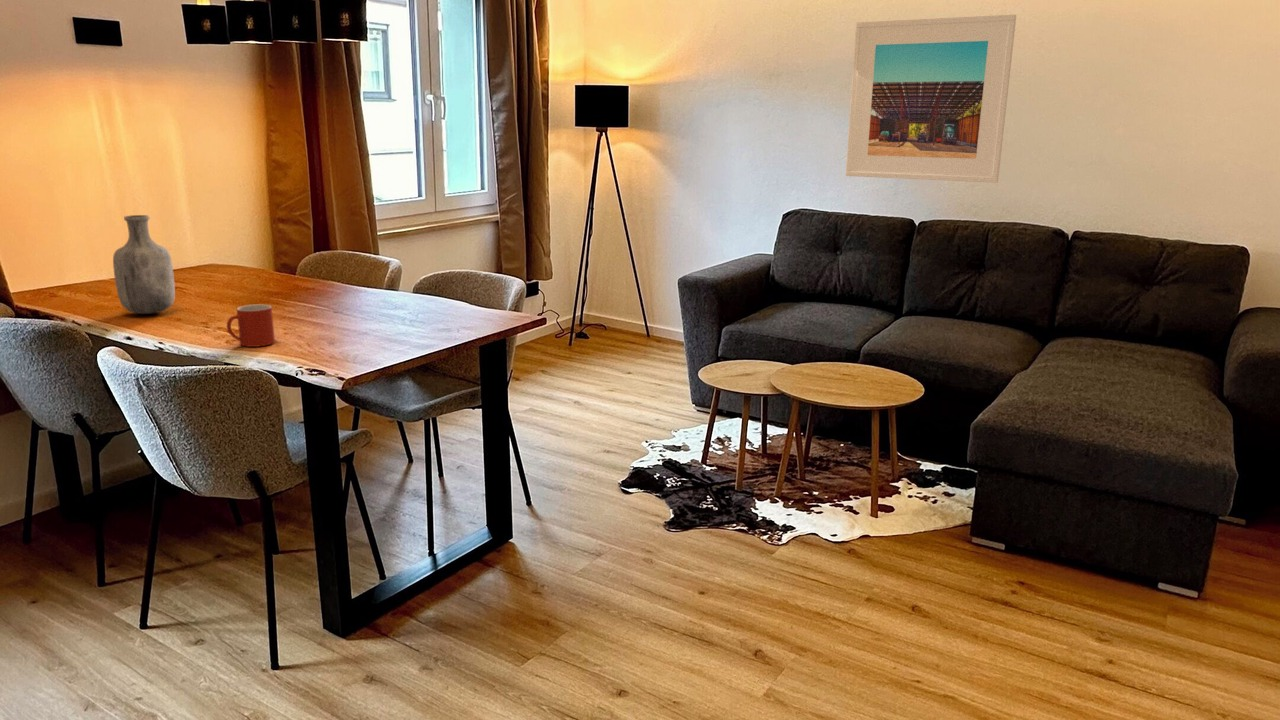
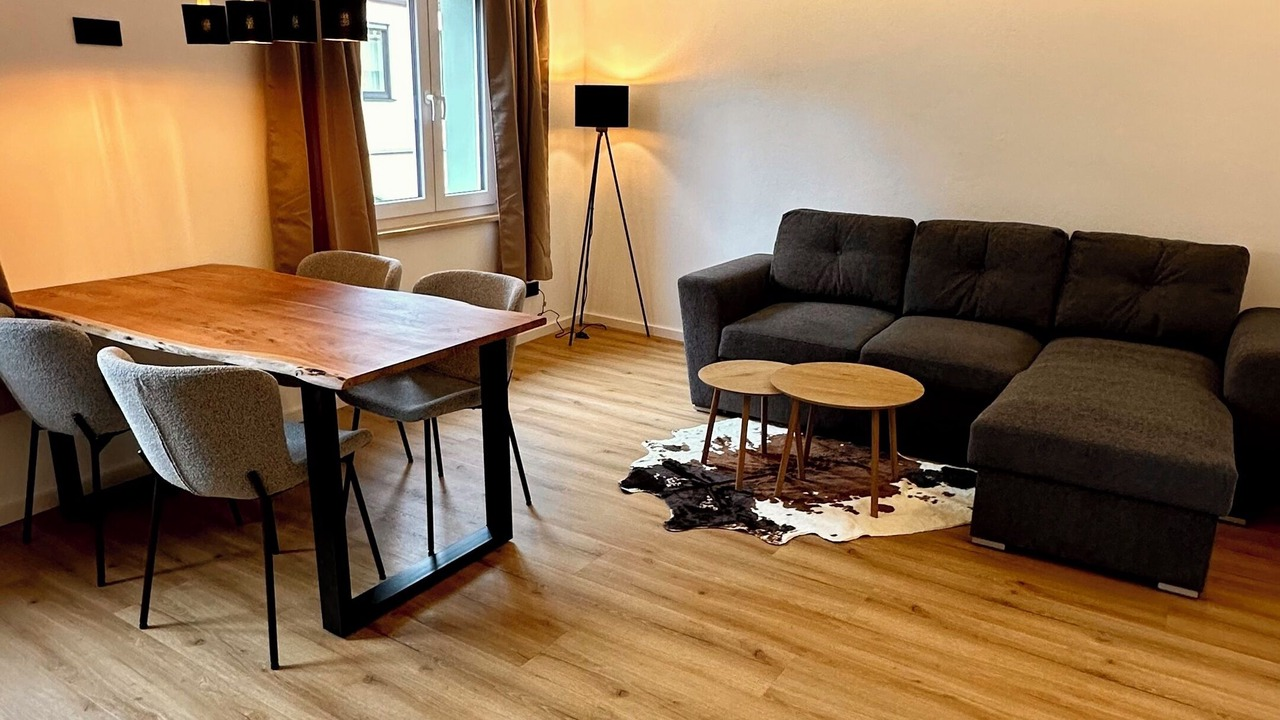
- vase (143, 265)
- mug (250, 326)
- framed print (925, 100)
